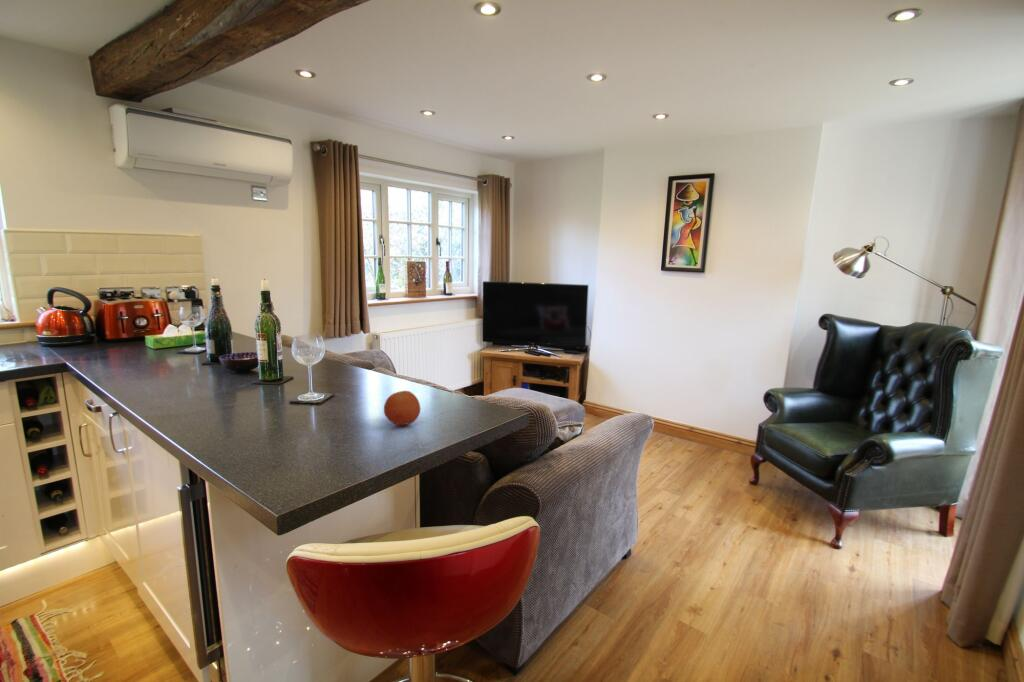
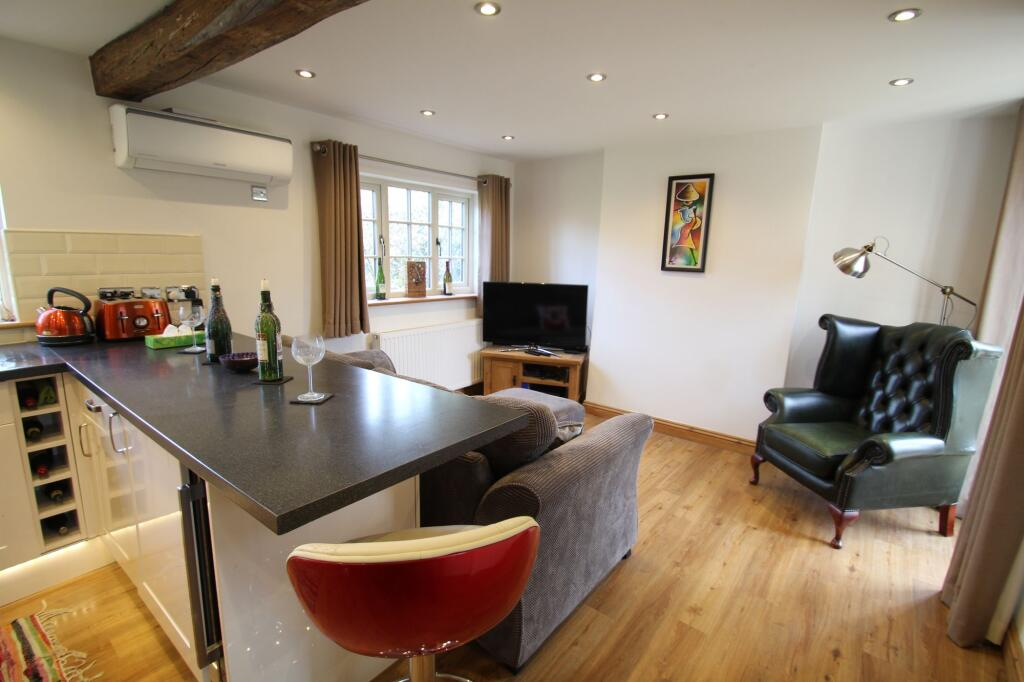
- fruit (402, 407)
